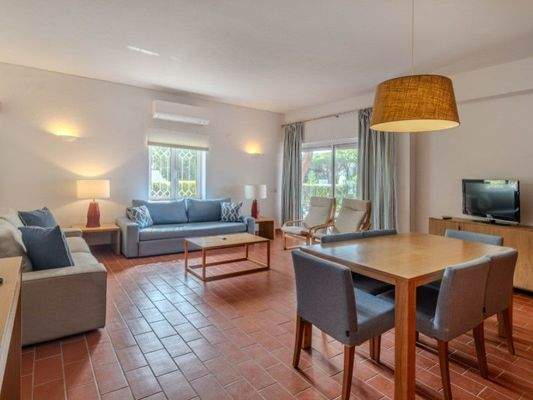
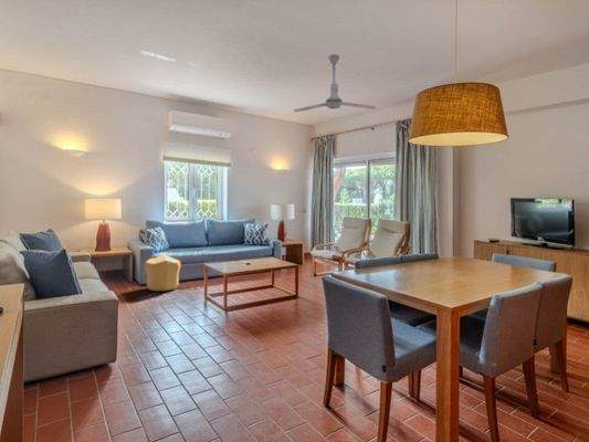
+ pouf (162, 271)
+ ceiling fan (334, 76)
